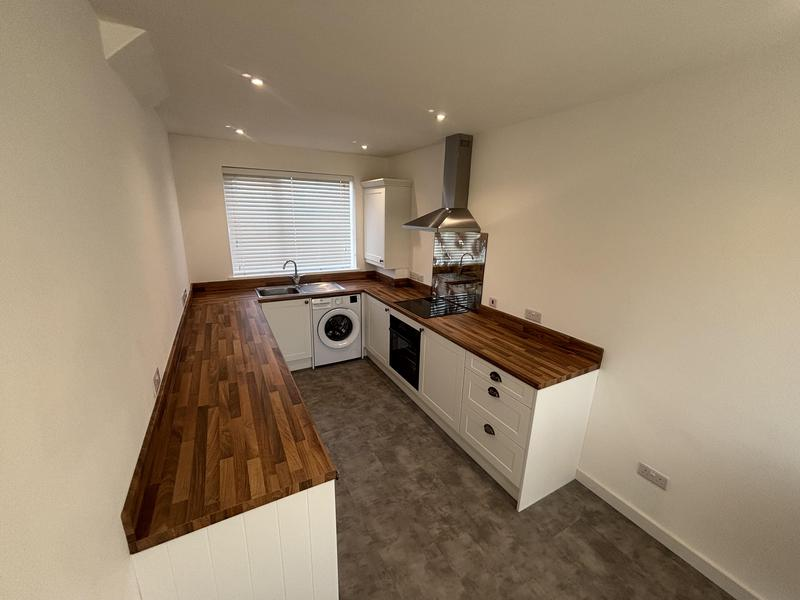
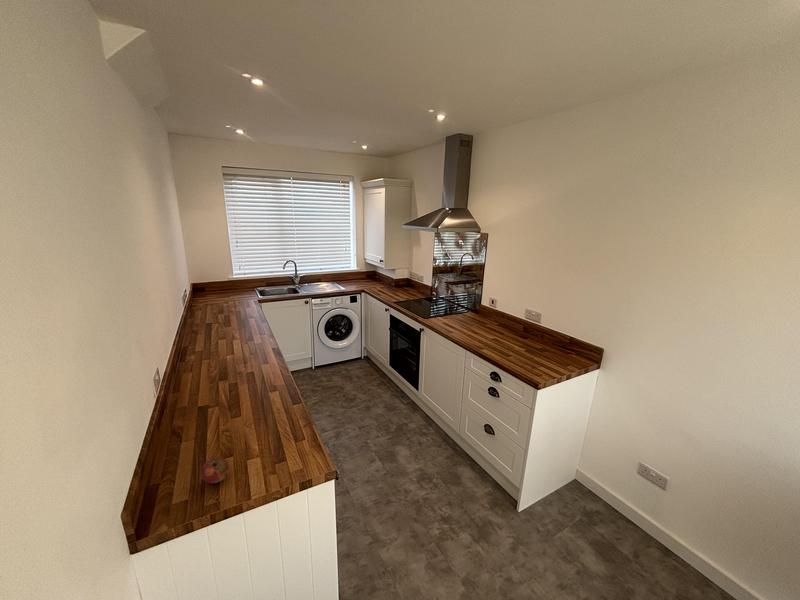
+ fruit (215, 469)
